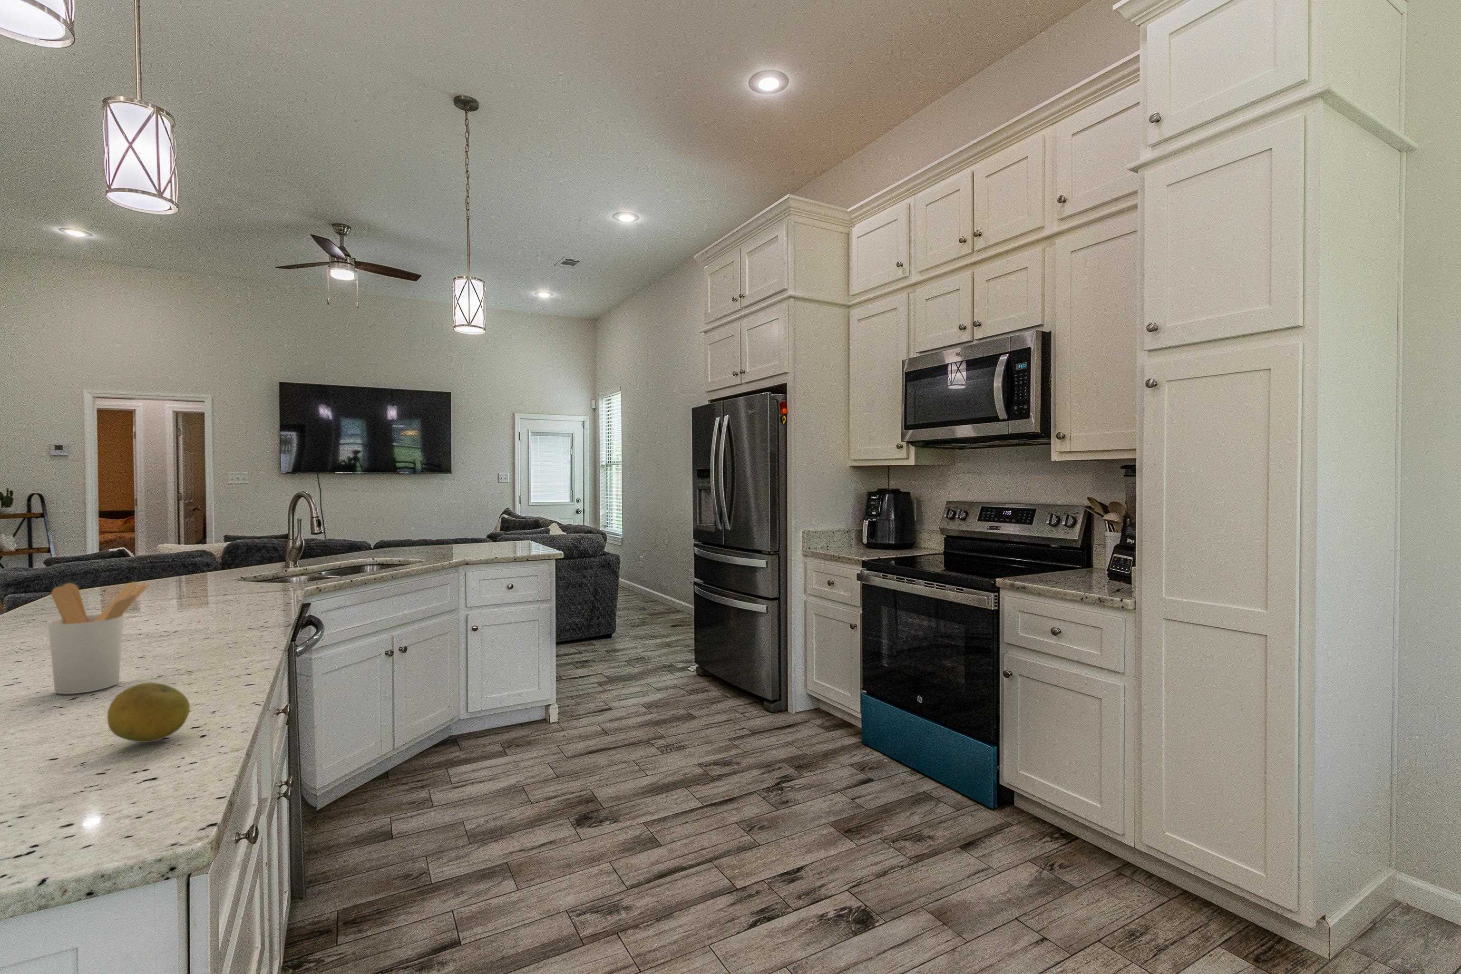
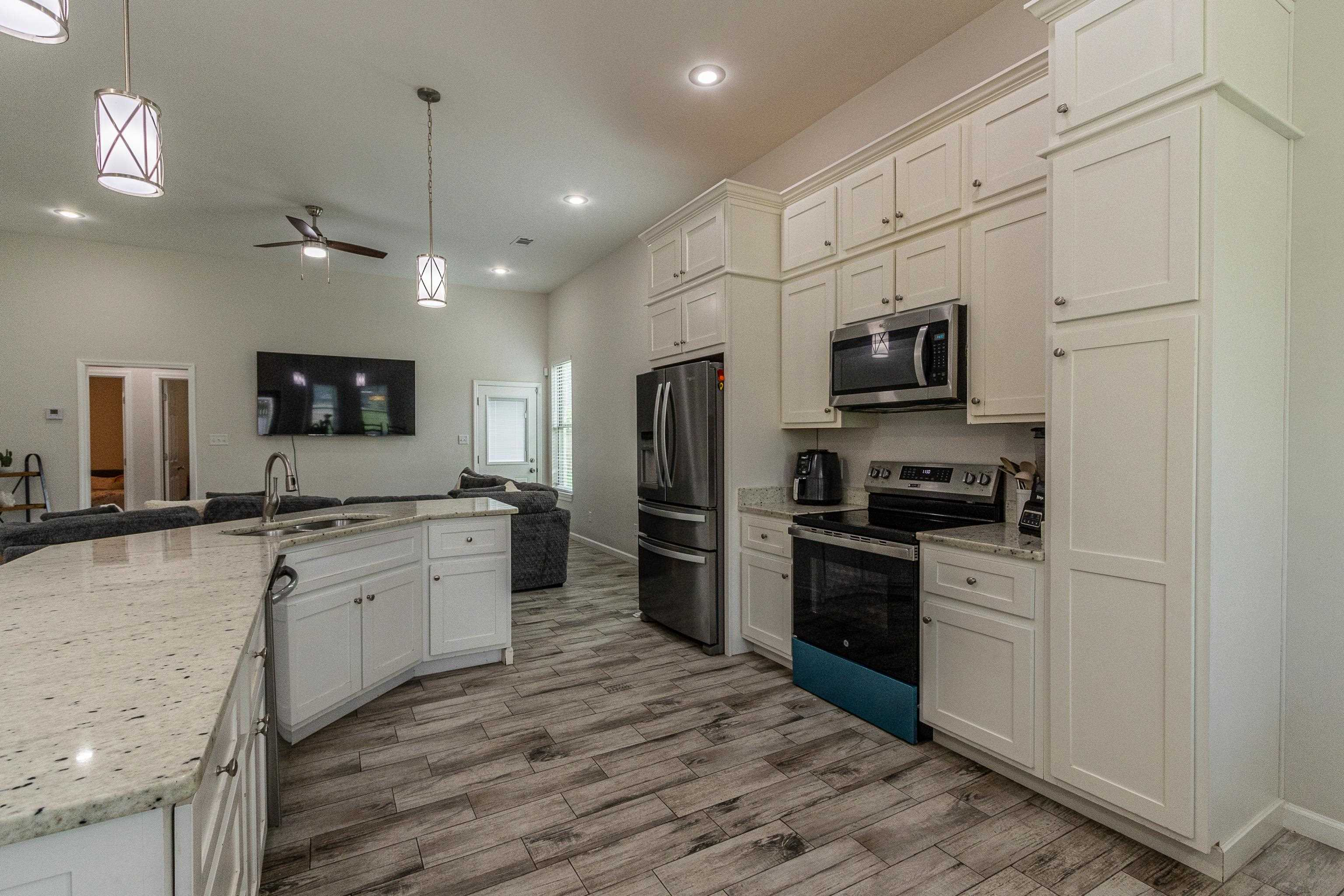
- utensil holder (103, 633)
- fruit (149, 712)
